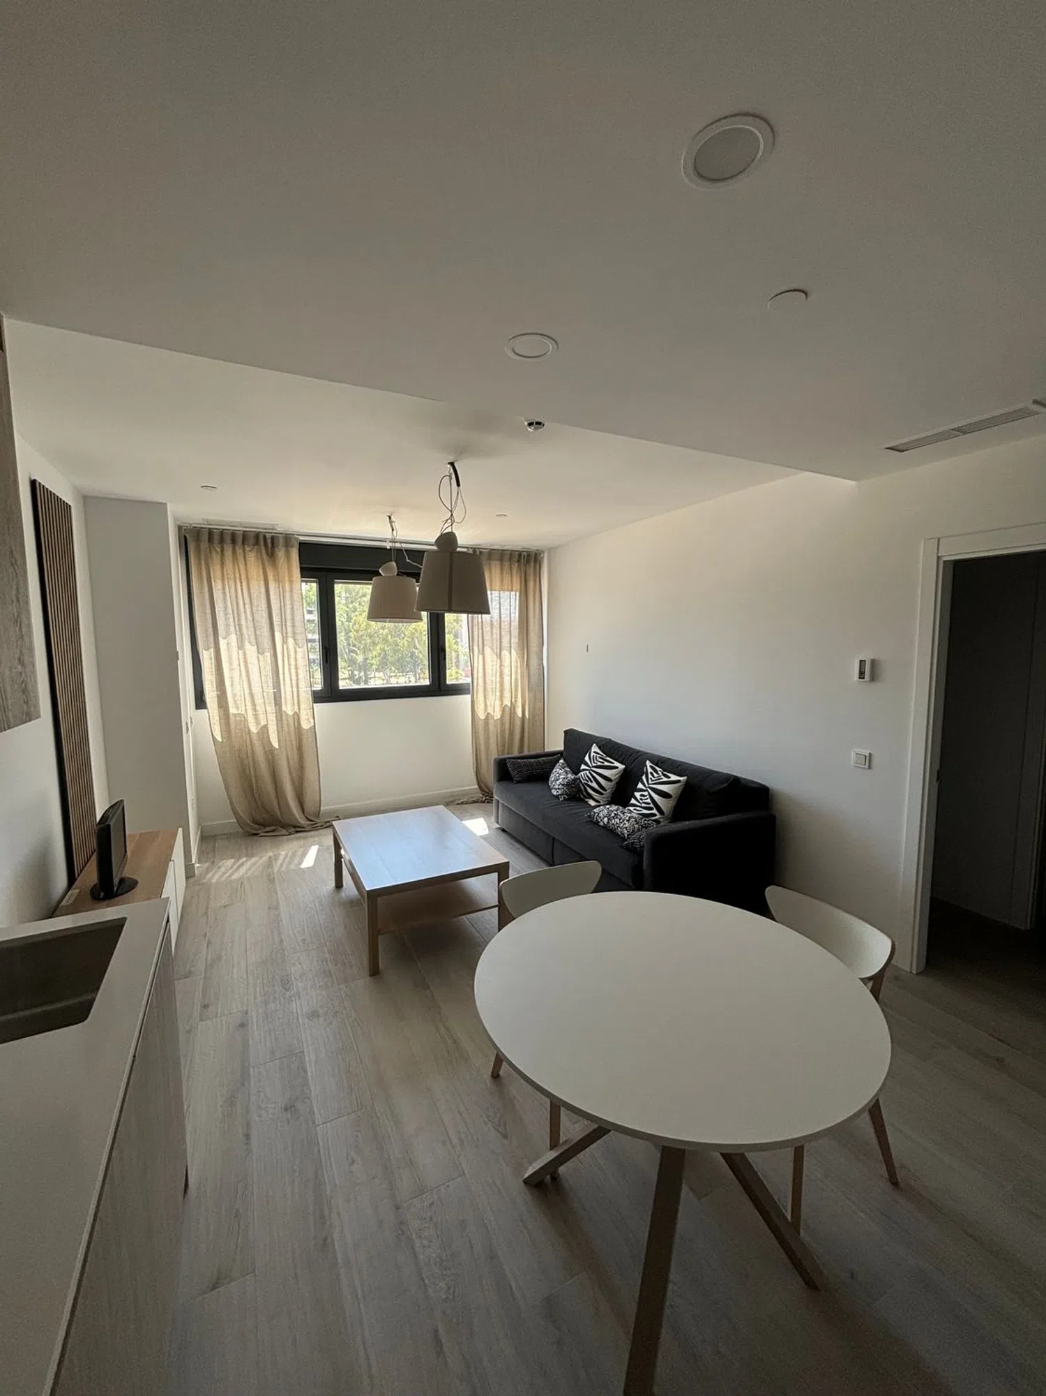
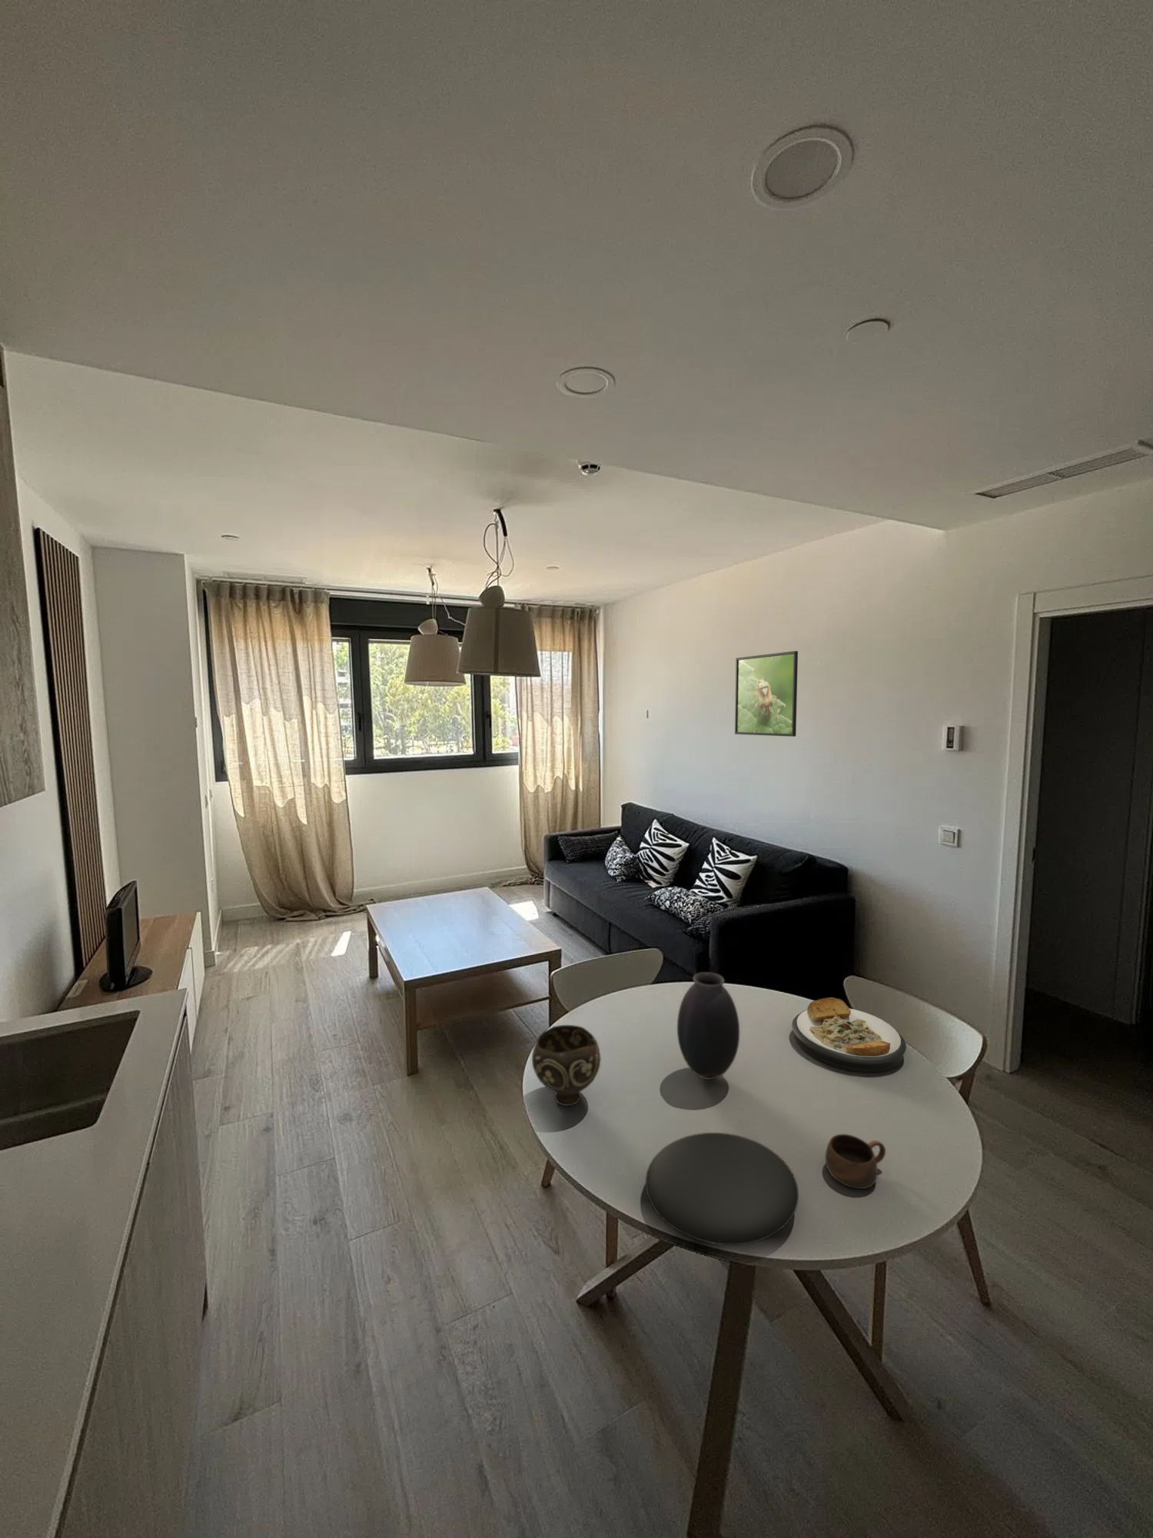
+ bowl (566, 1067)
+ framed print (764, 695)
+ plate (847, 1032)
+ vase (709, 1027)
+ cup (859, 1160)
+ plate (721, 1183)
